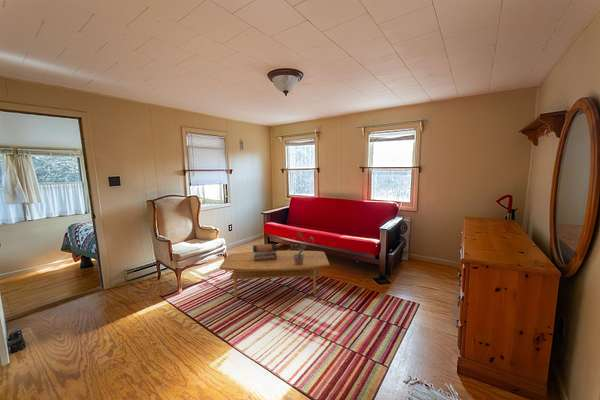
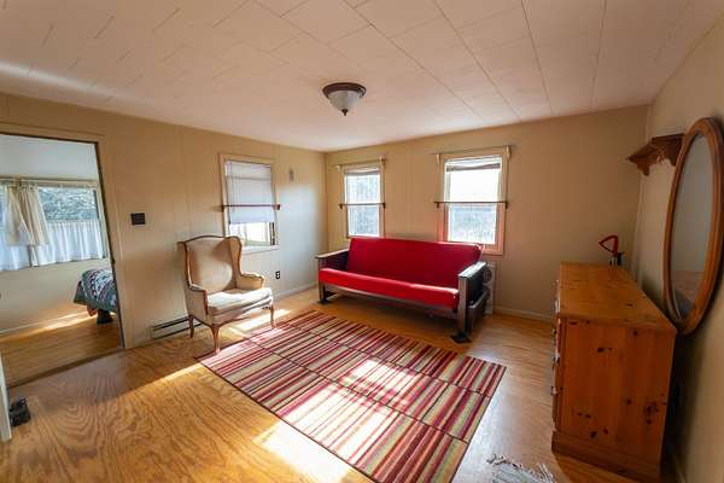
- coffee table (276, 273)
- book stack (264, 252)
- potted plant (300, 249)
